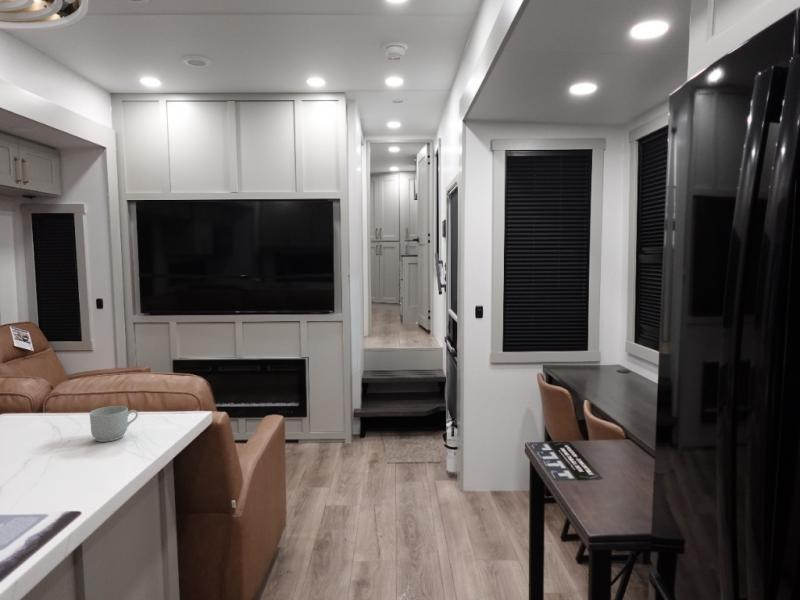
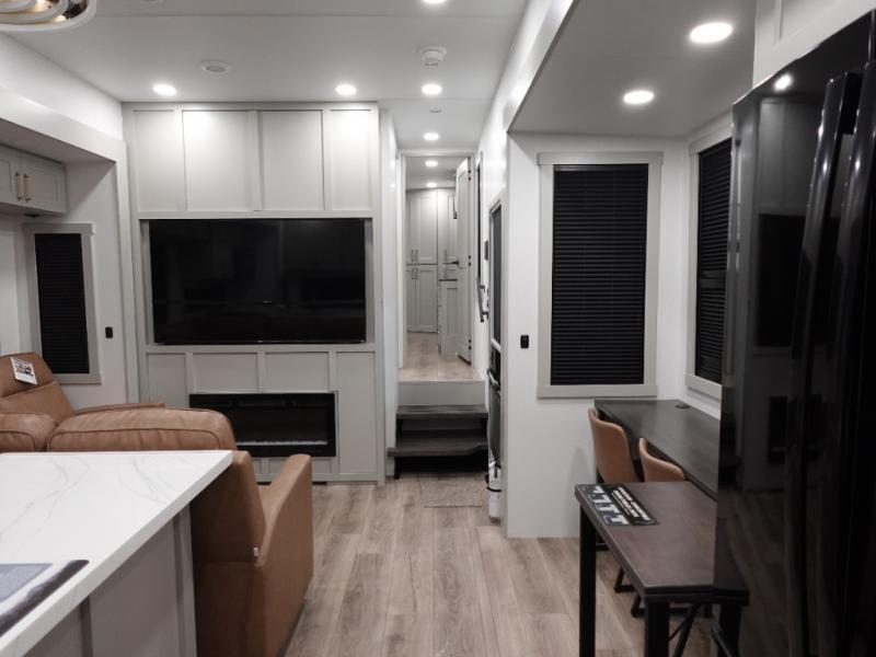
- mug (114, 423)
